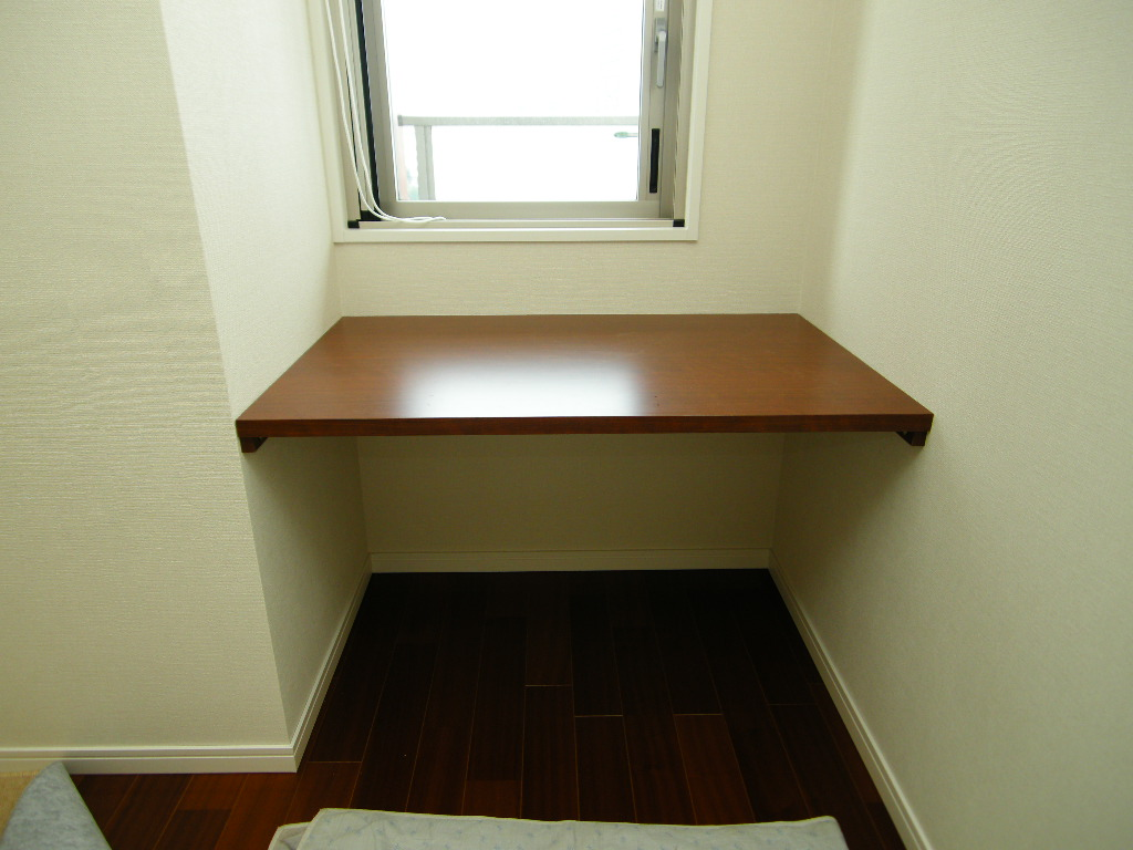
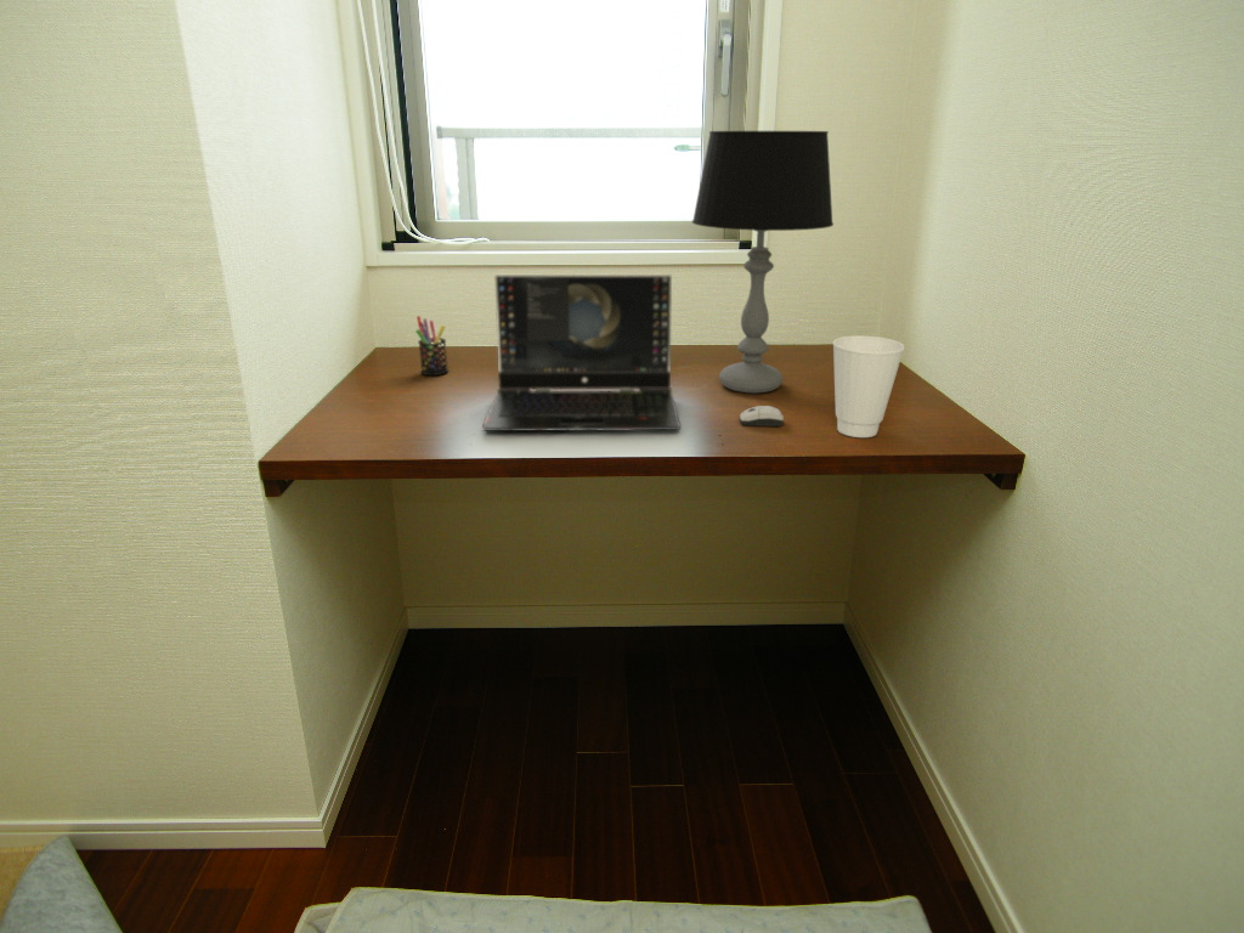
+ pen holder (429, 345)
+ table lamp (758, 266)
+ computer mouse (762, 414)
+ cup (863, 388)
+ laptop computer (582, 351)
